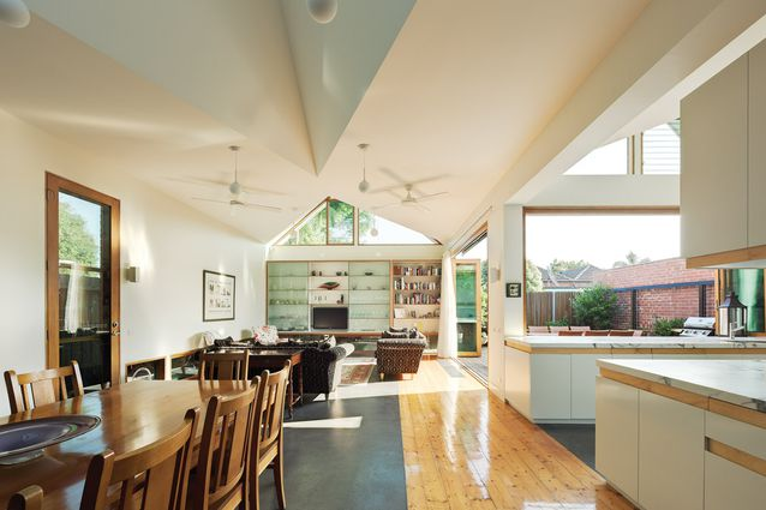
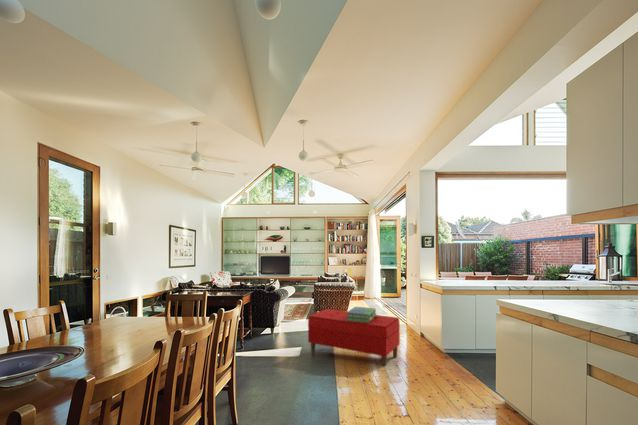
+ stack of books (361, 314)
+ bench (353, 336)
